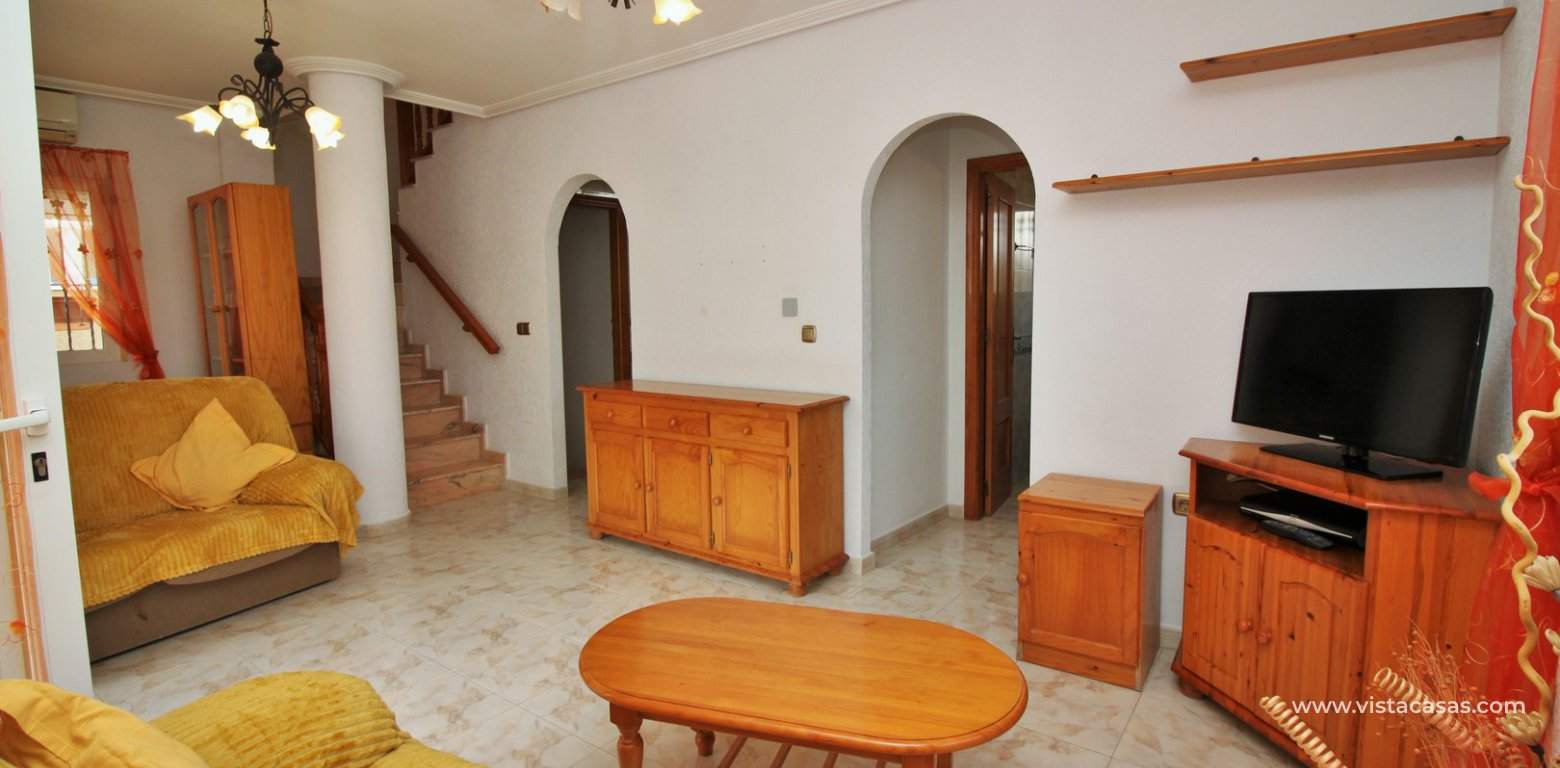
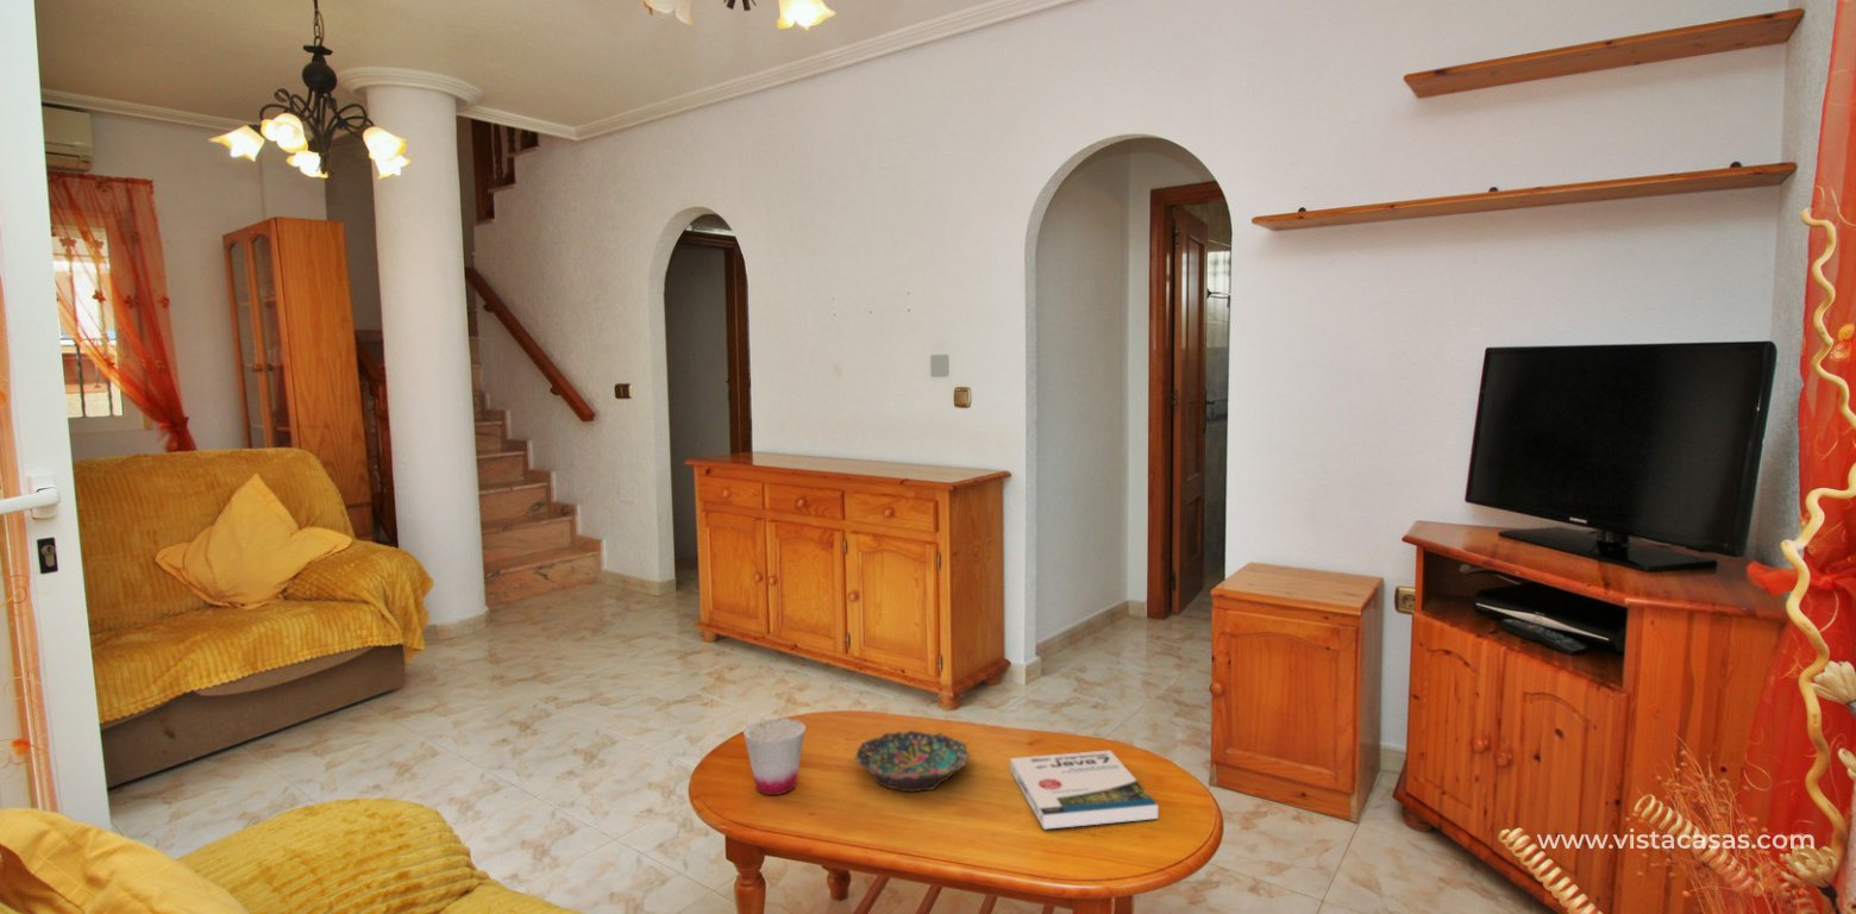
+ bowl (914, 762)
+ book (1079, 785)
+ cup (775, 758)
